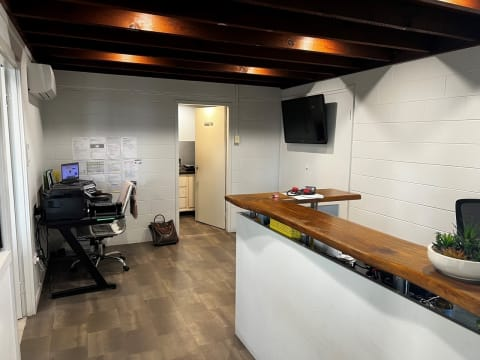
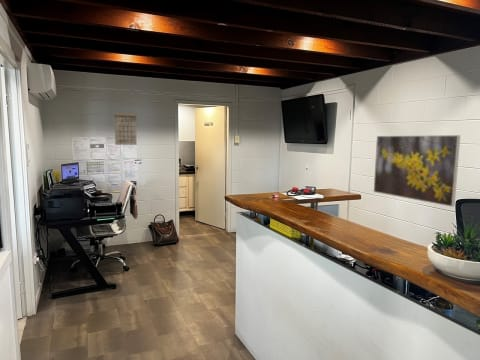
+ calendar (125, 126)
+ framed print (411, 167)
